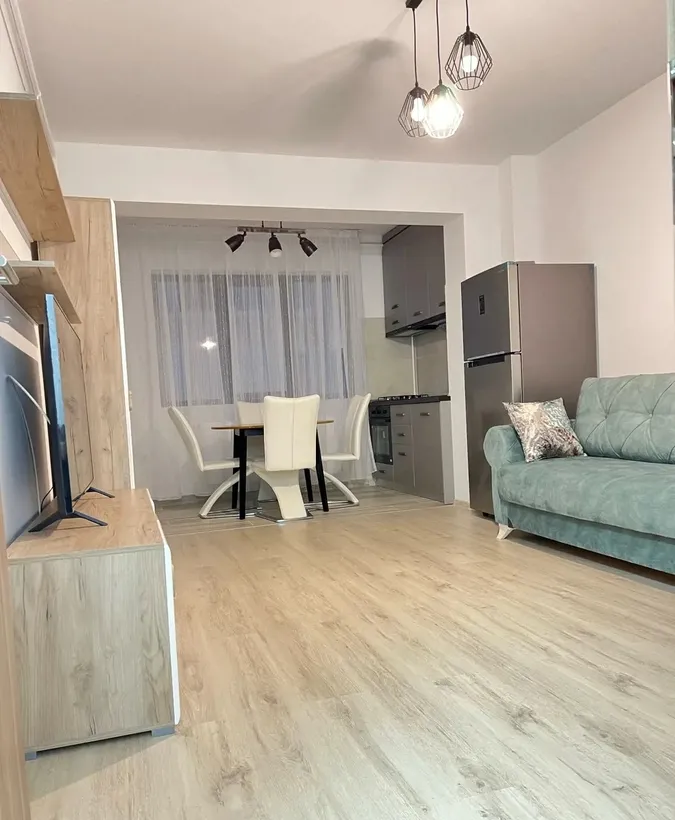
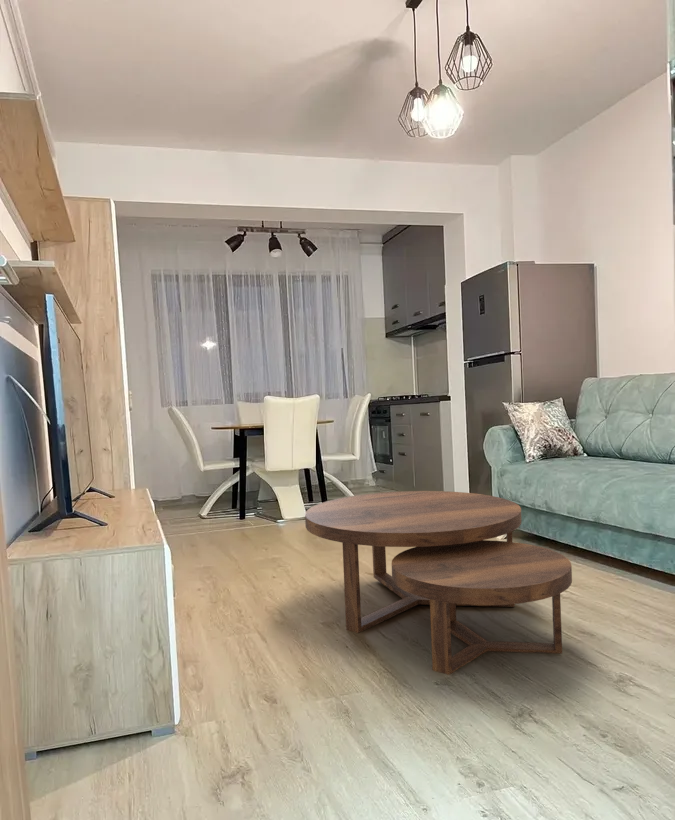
+ coffee table (434, 567)
